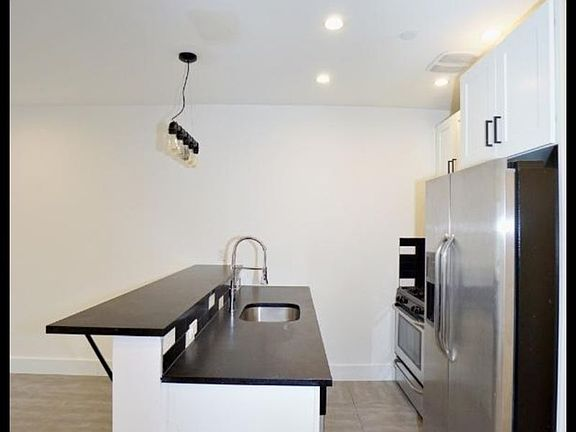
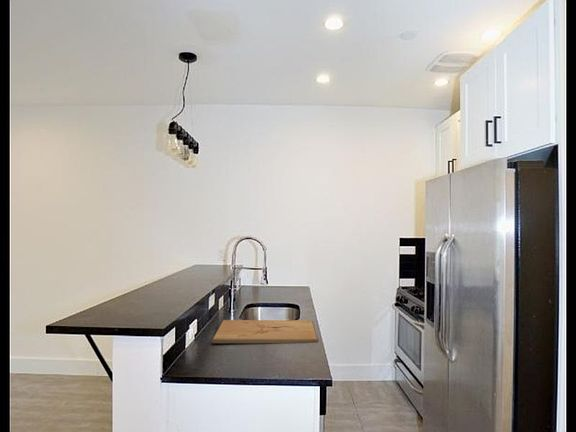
+ cutting board (266, 330)
